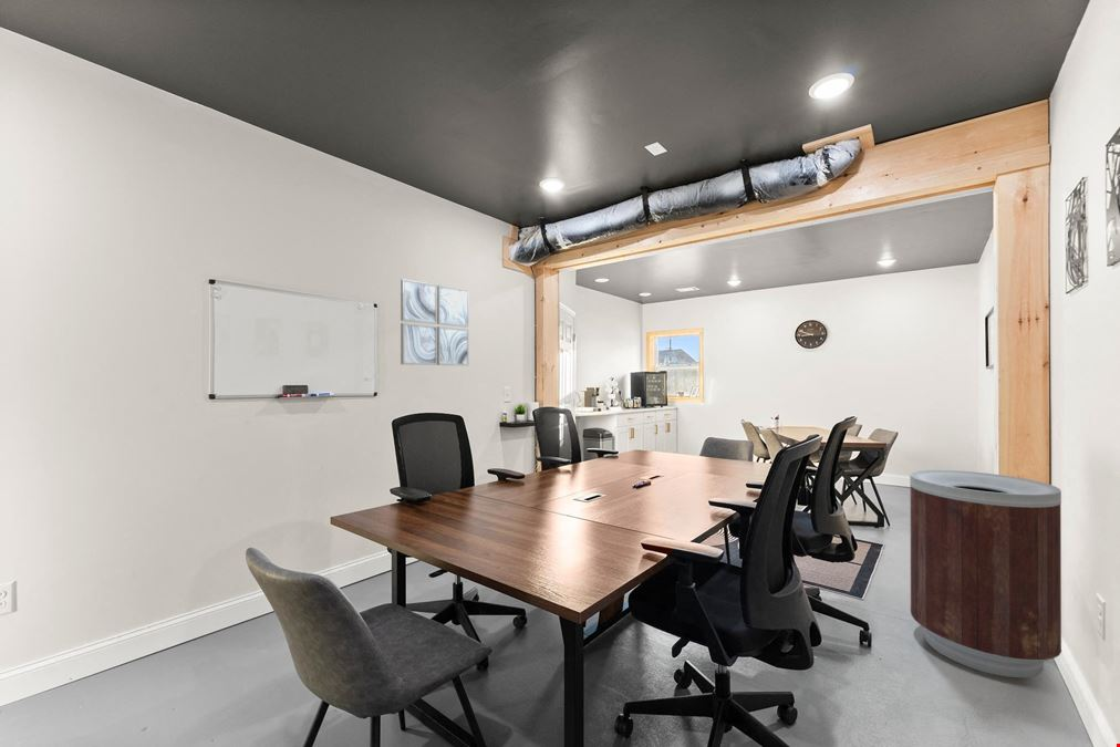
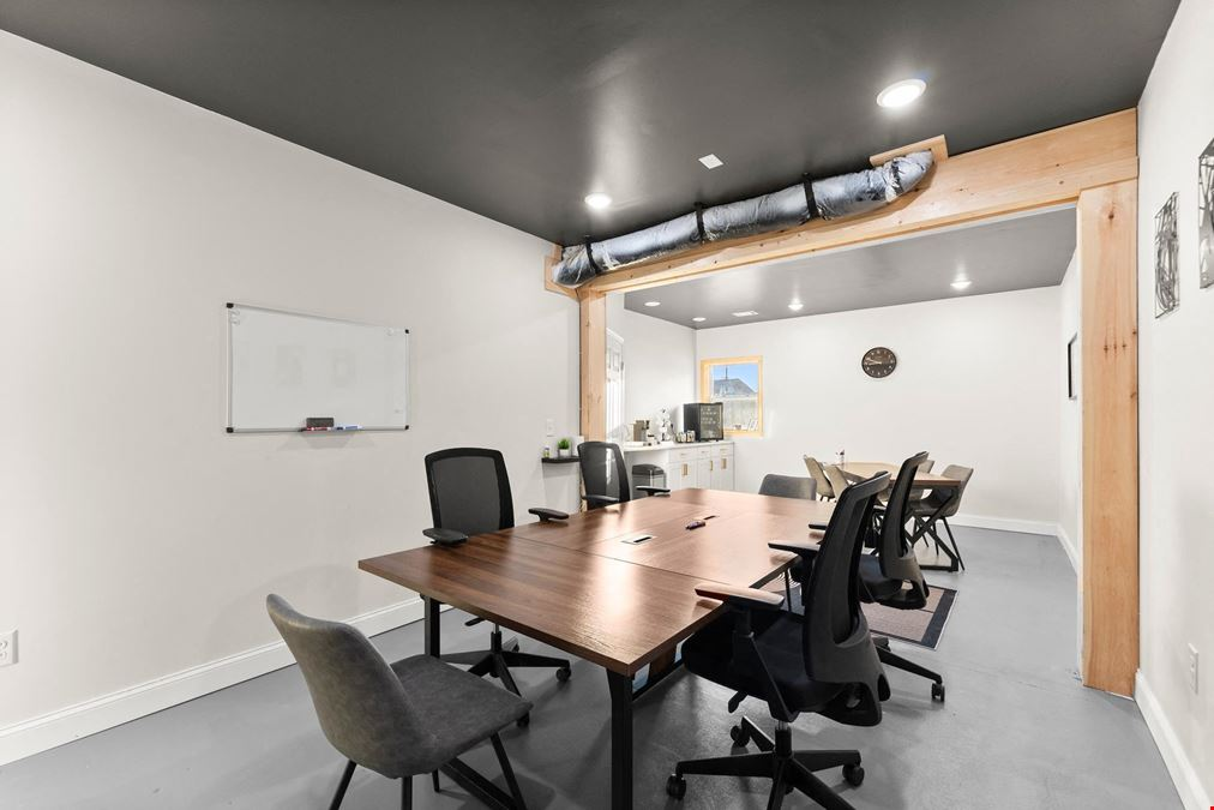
- wall art (436, 323)
- trash can (979, 566)
